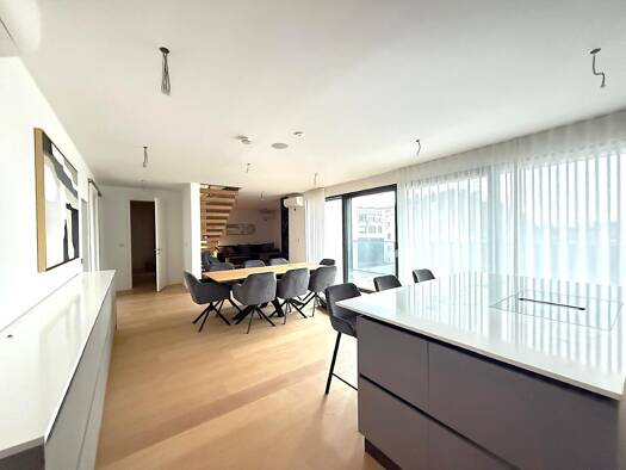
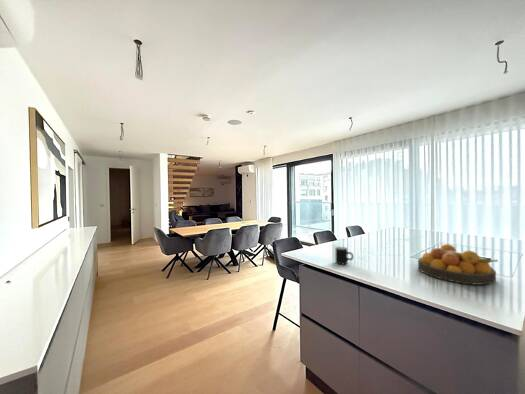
+ fruit bowl (453, 260)
+ mug (344, 255)
